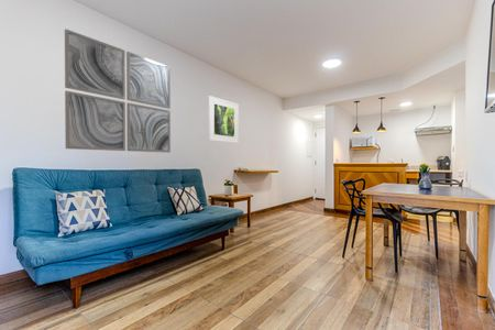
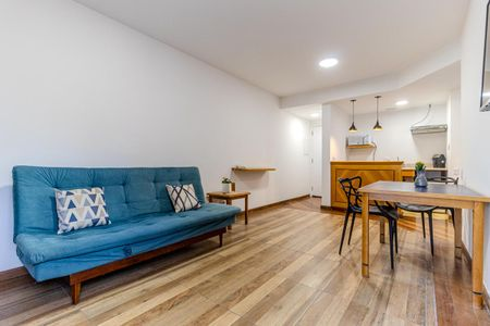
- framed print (224, 121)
- wall art (127, 99)
